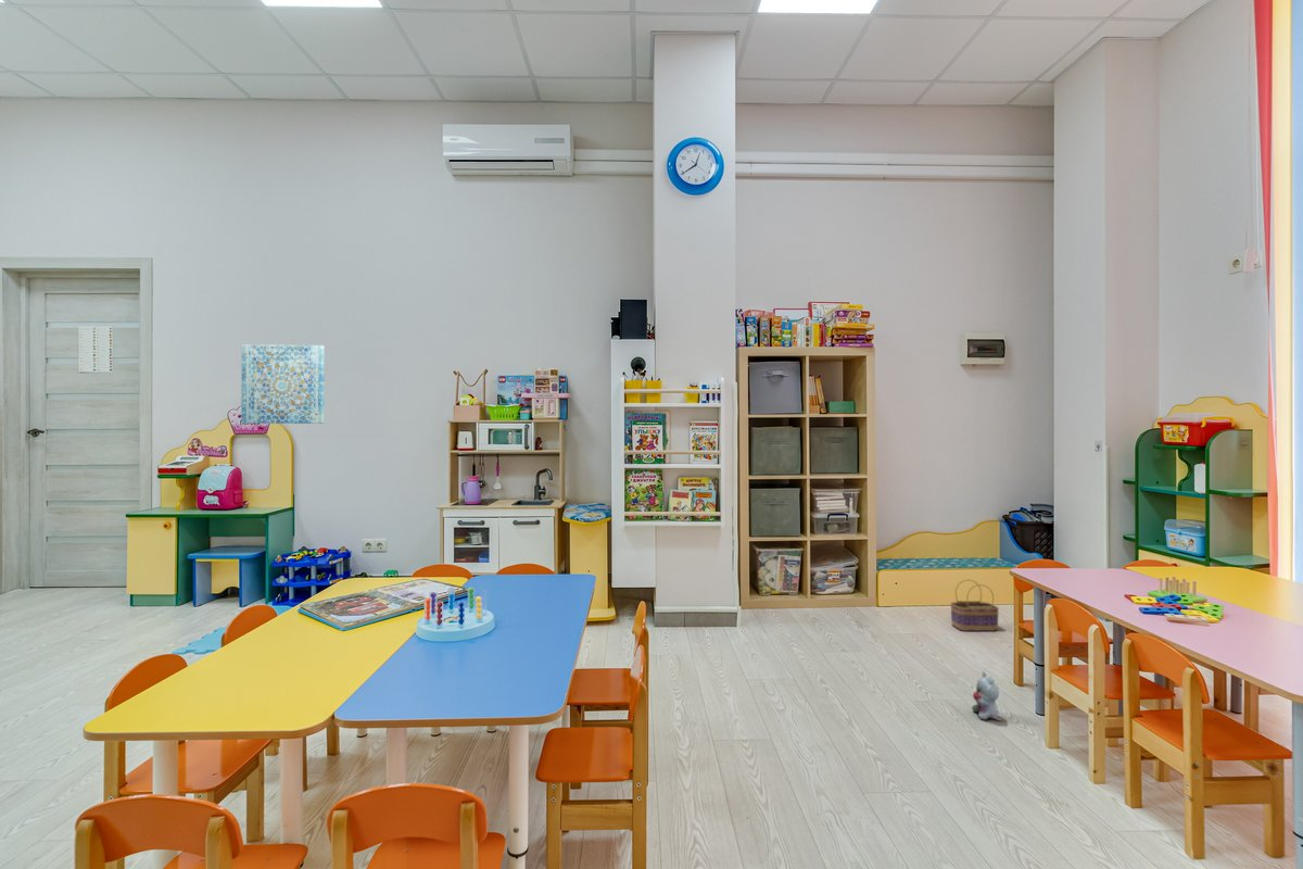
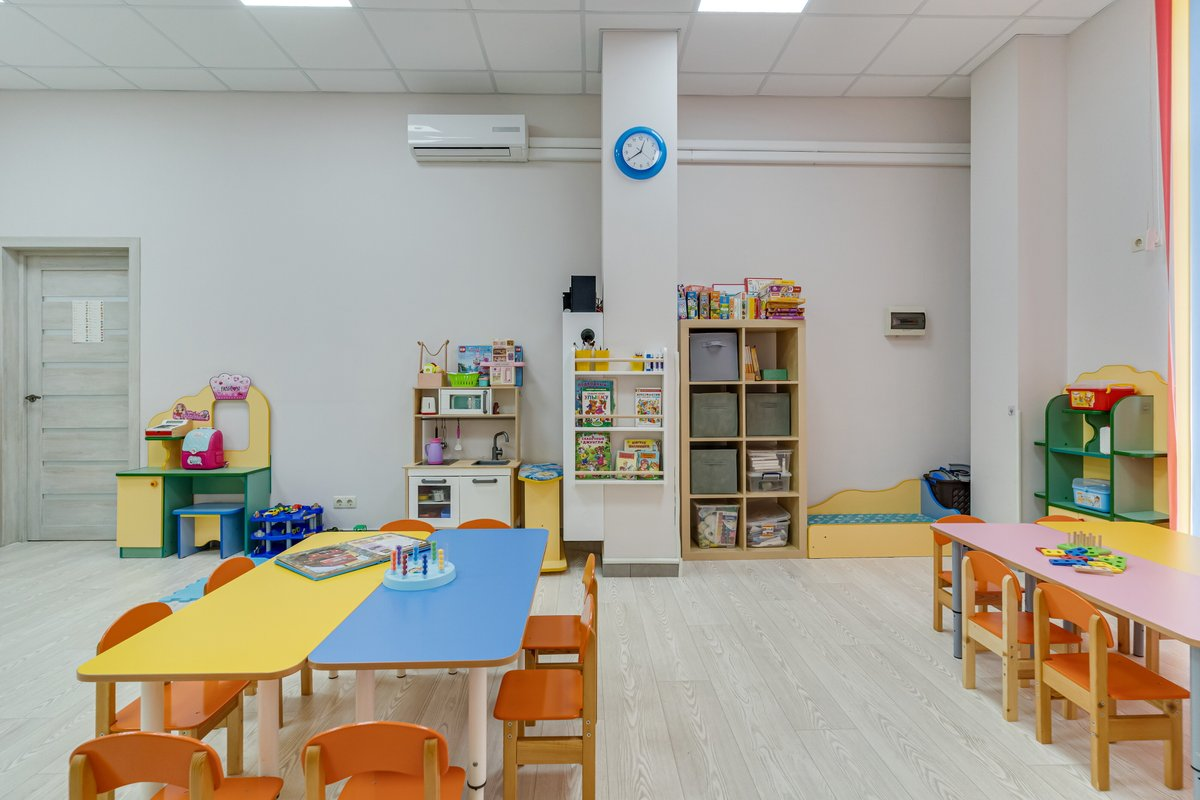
- plush toy (986, 694)
- wall art (282, 383)
- basket (974, 604)
